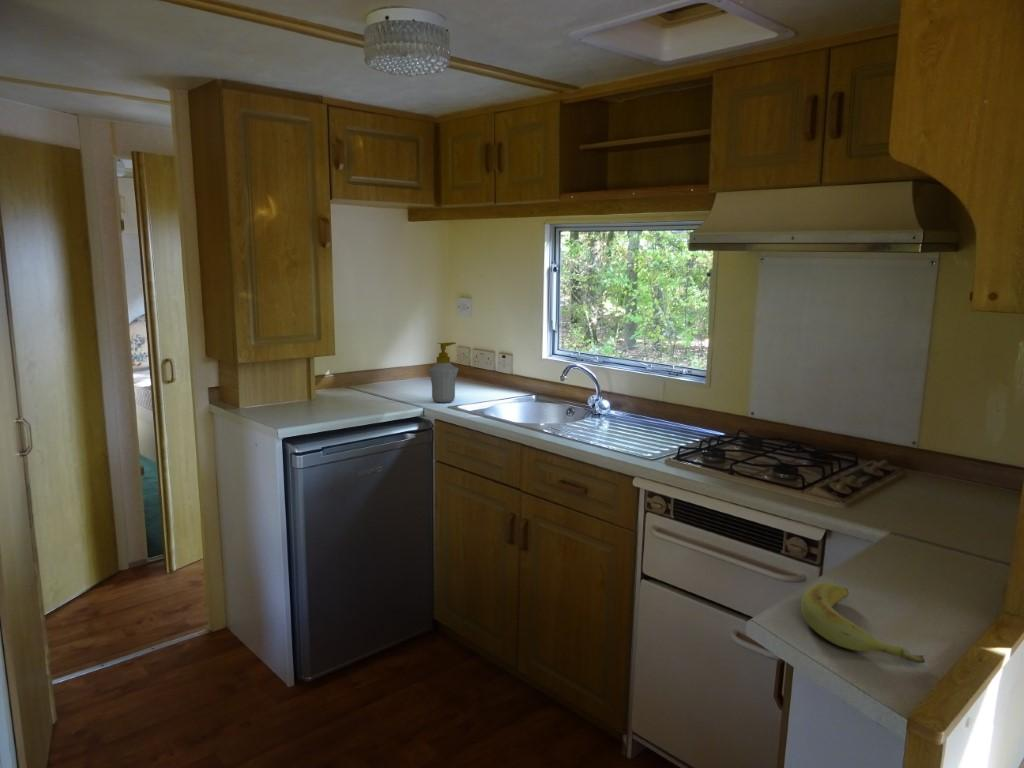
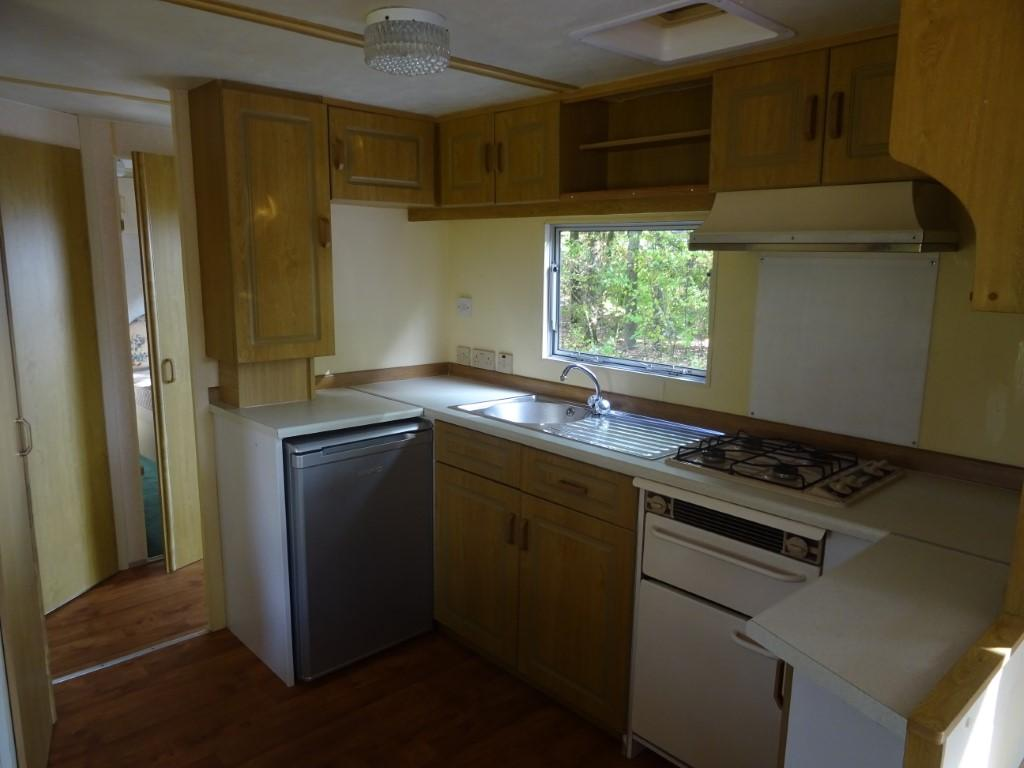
- soap bottle (443, 372)
- banana (856, 625)
